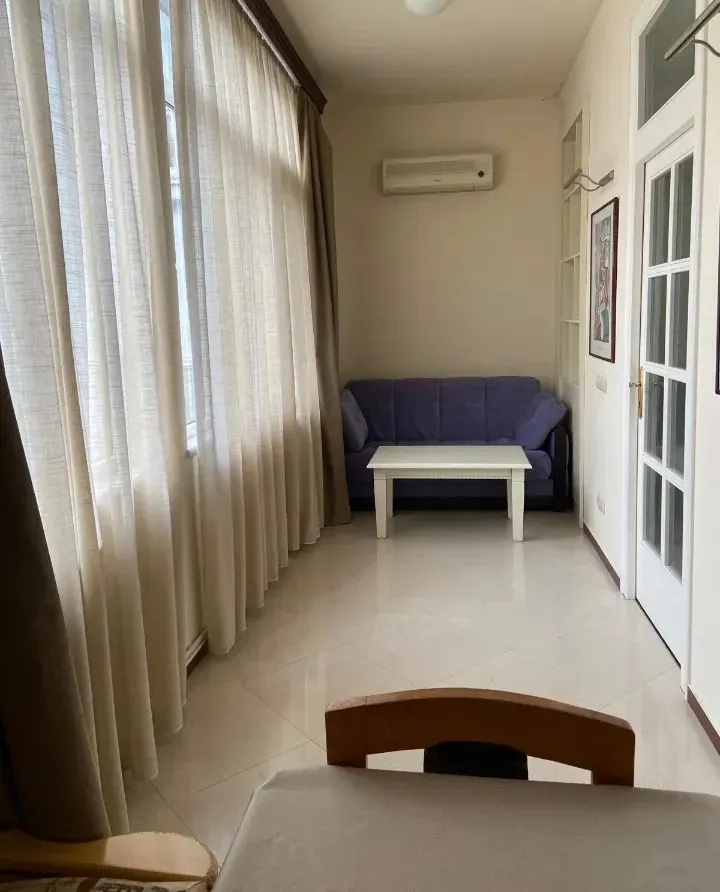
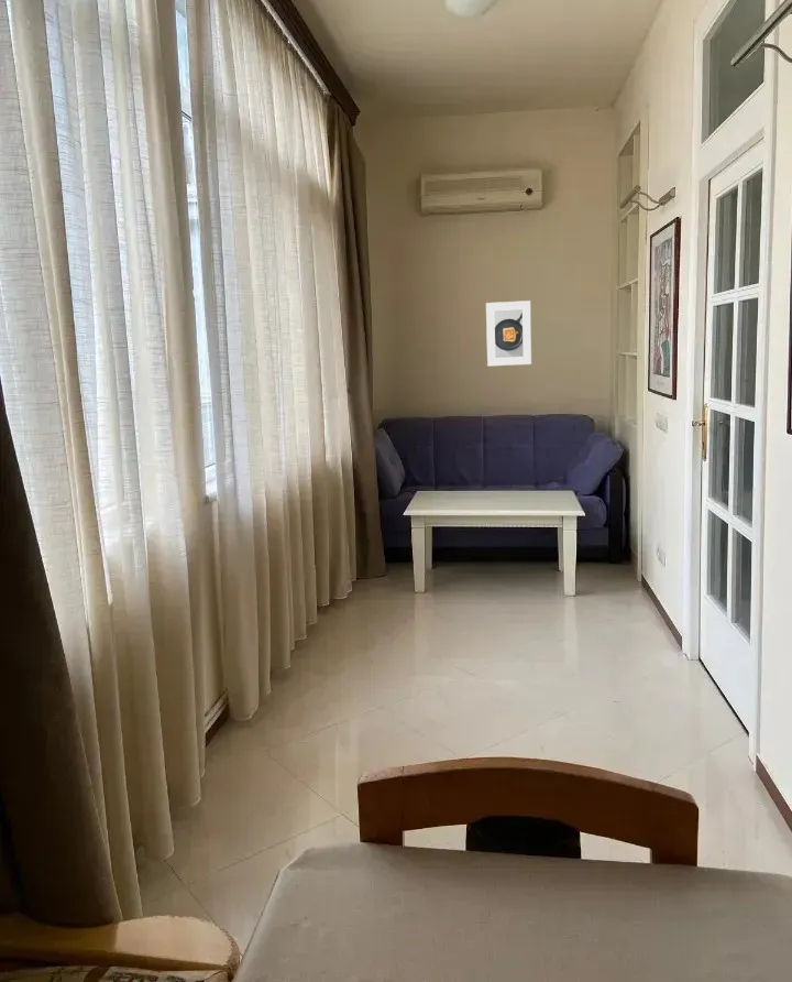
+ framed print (508, 334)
